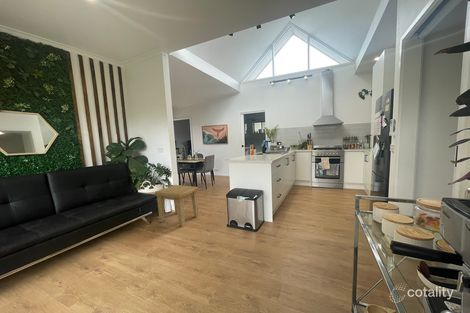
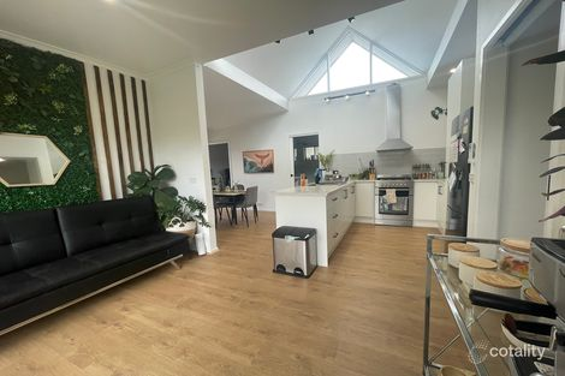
- side table (178, 204)
